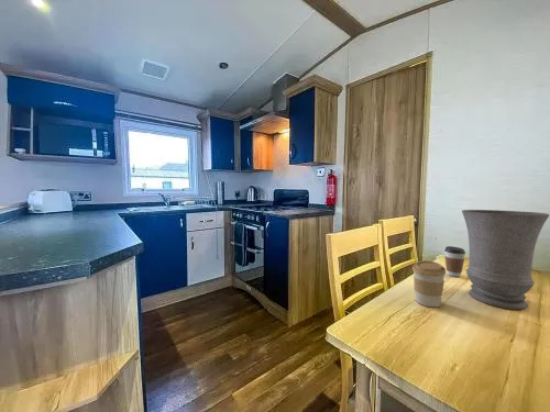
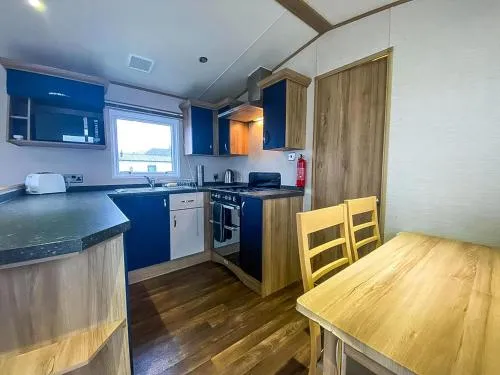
- coffee cup (428, 282)
- vase (498, 255)
- coffee cup (454, 261)
